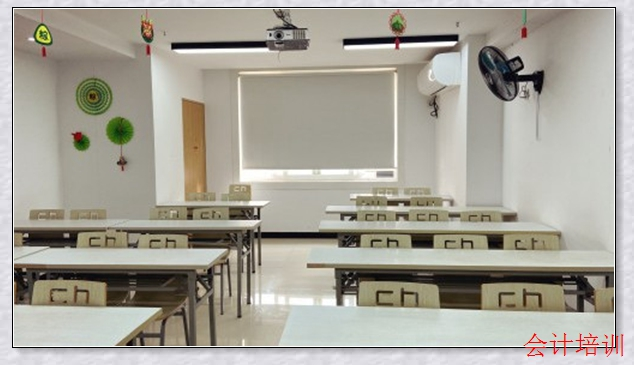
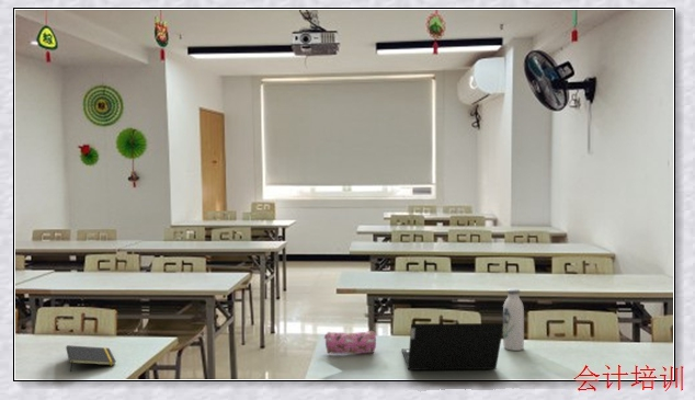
+ pencil case (350, 342)
+ laptop computer (448, 339)
+ notepad (90, 355)
+ water bottle (513, 318)
